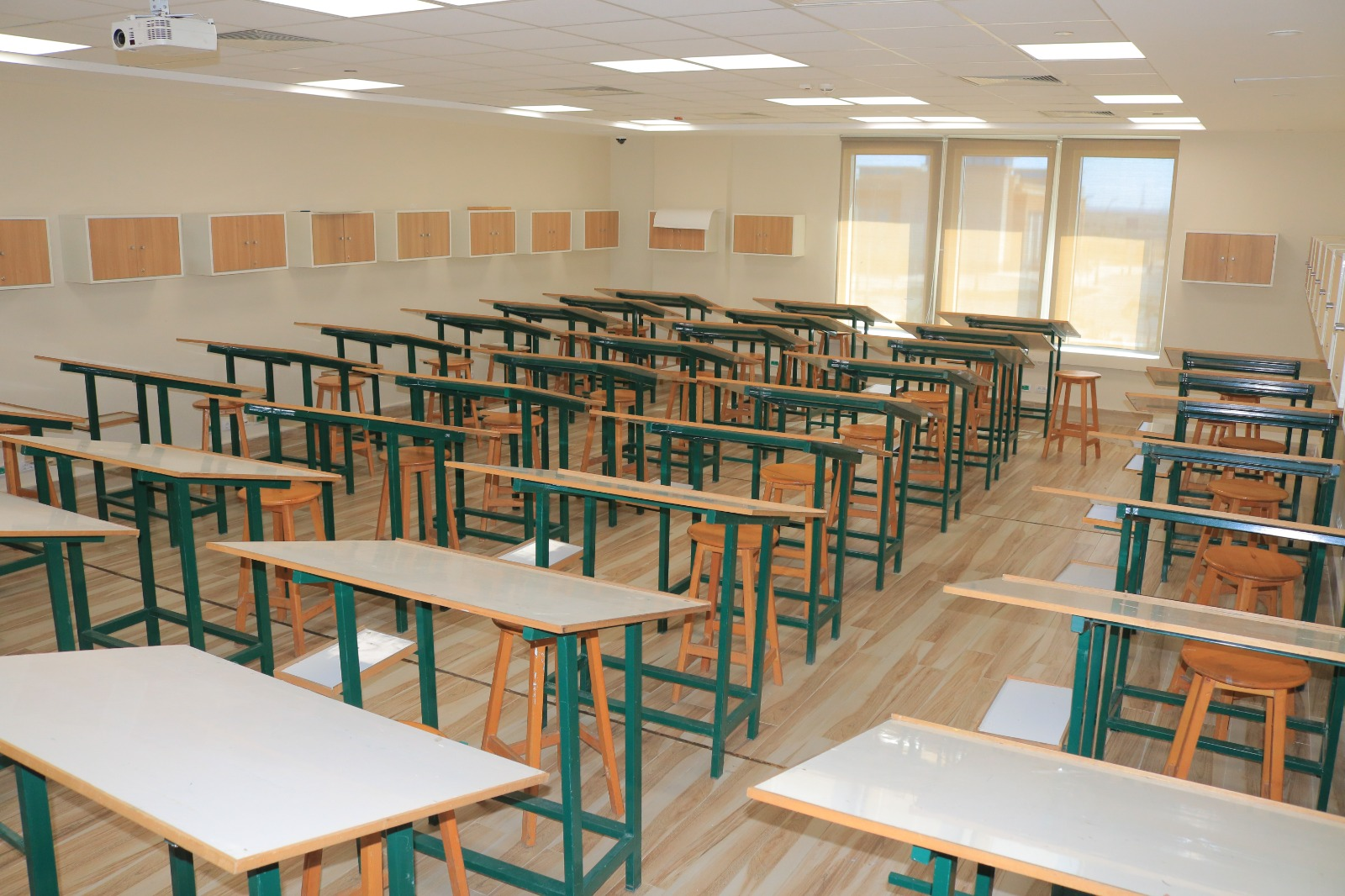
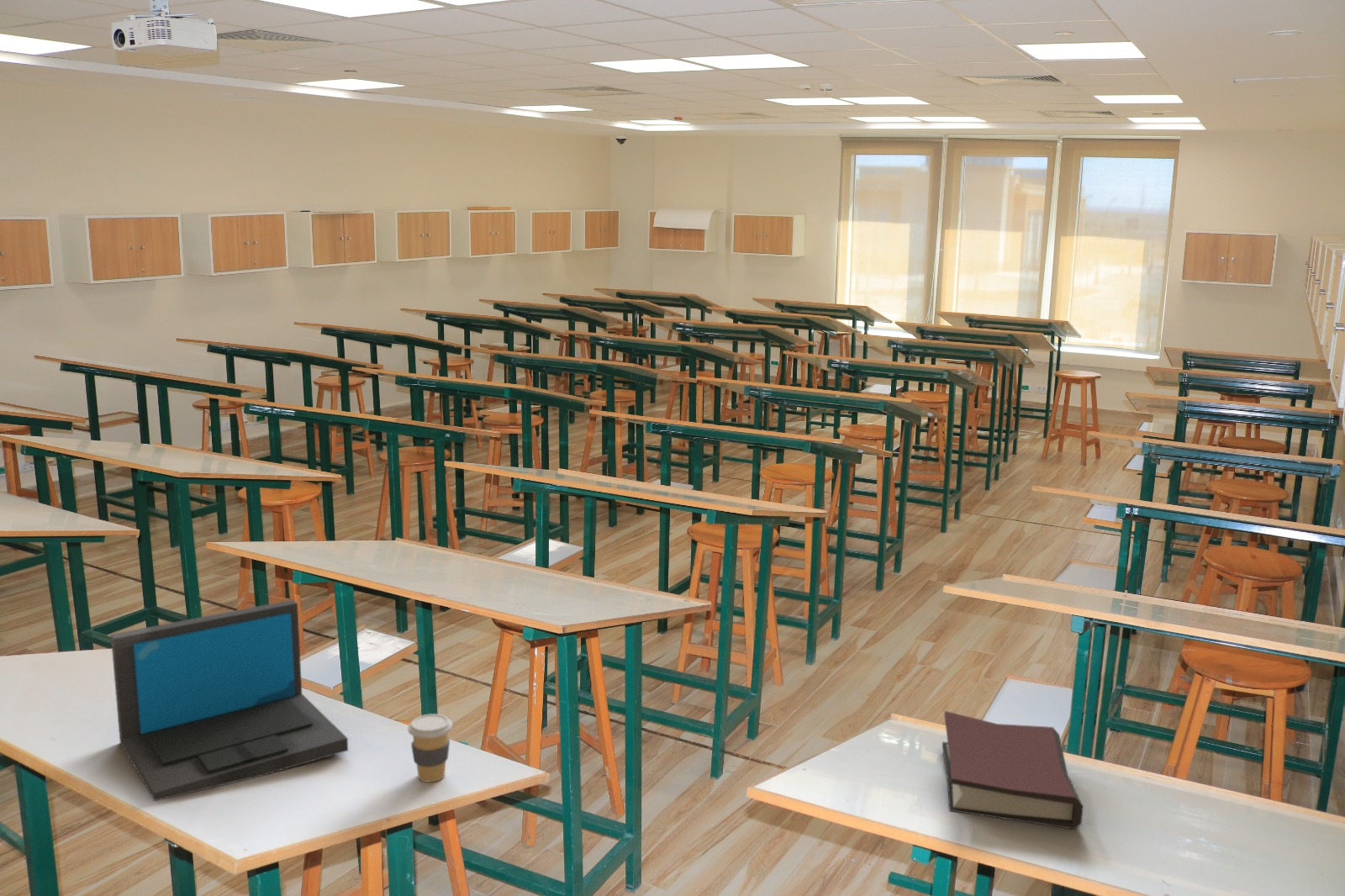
+ coffee cup (430, 749)
+ laptop (230, 693)
+ hardback book (1007, 767)
